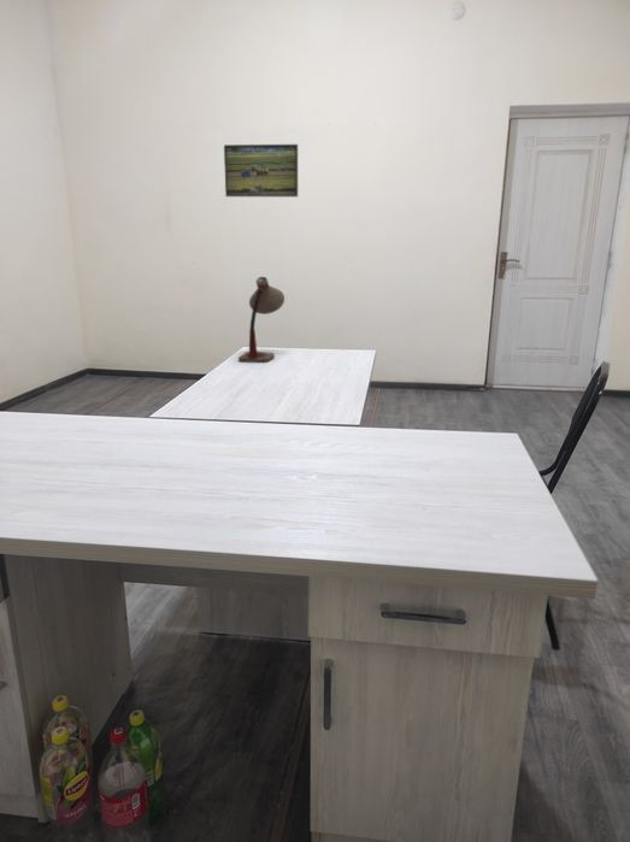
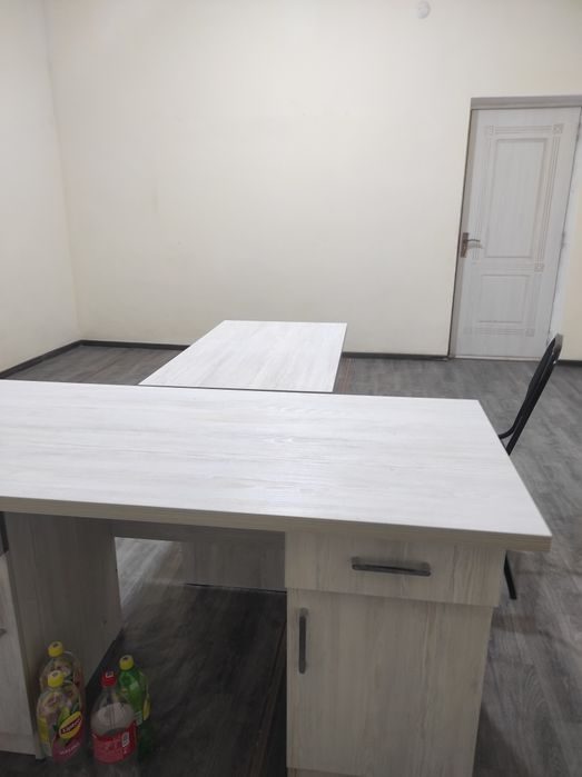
- desk lamp (261, 313)
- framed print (260, 171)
